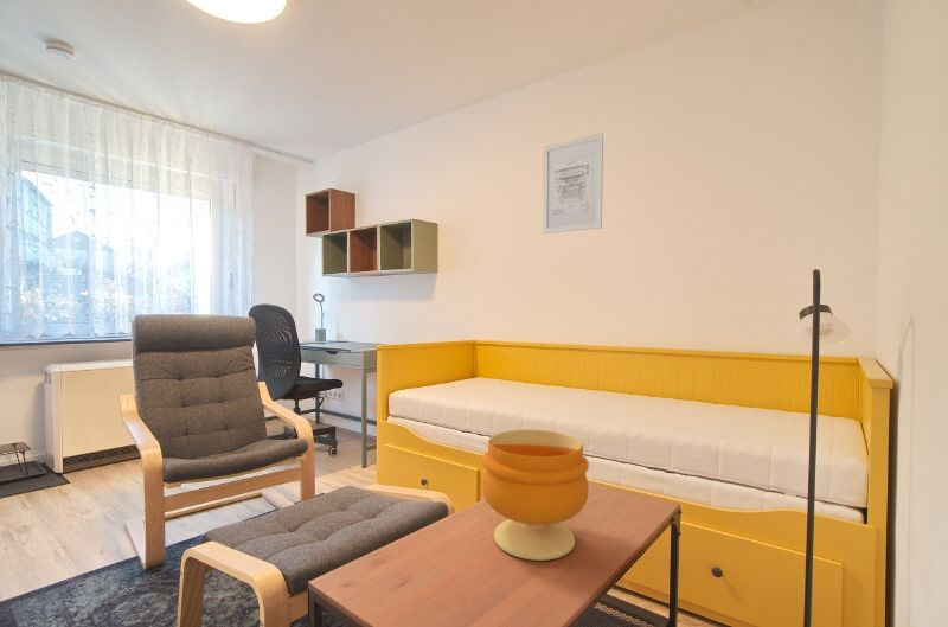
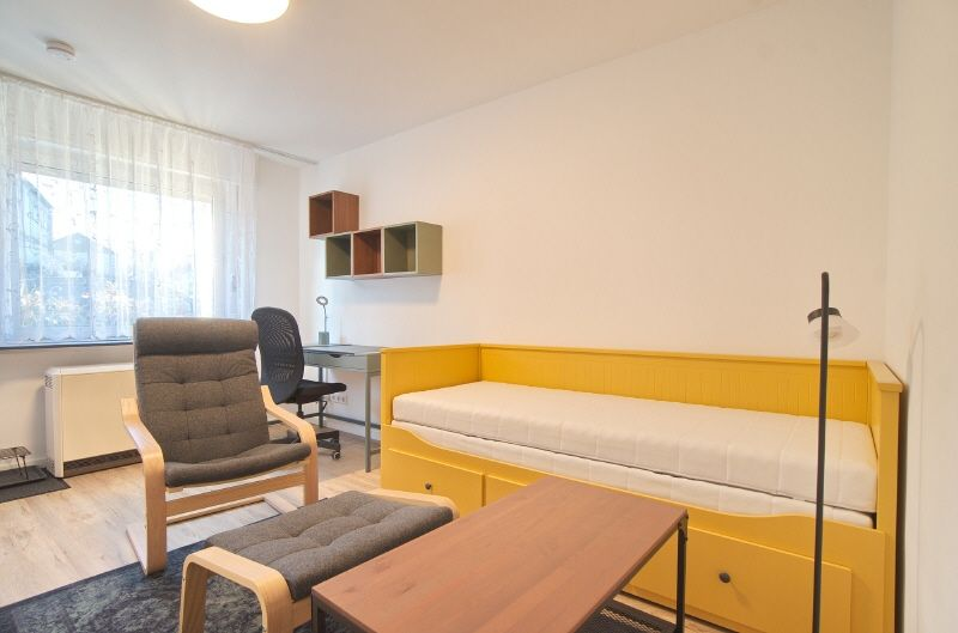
- wall art (571, 185)
- footed bowl (533, 491)
